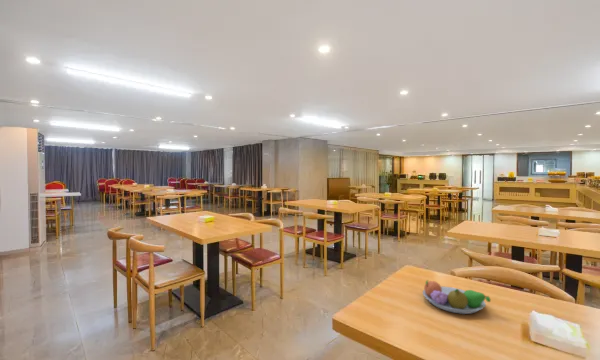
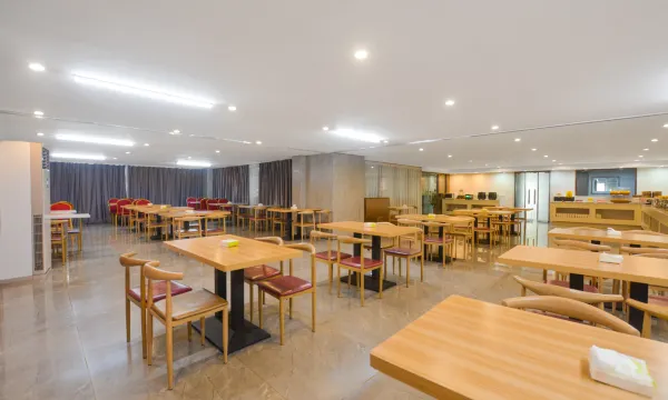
- fruit bowl (454, 292)
